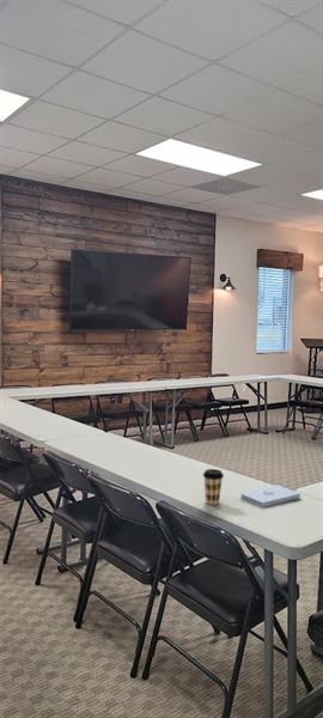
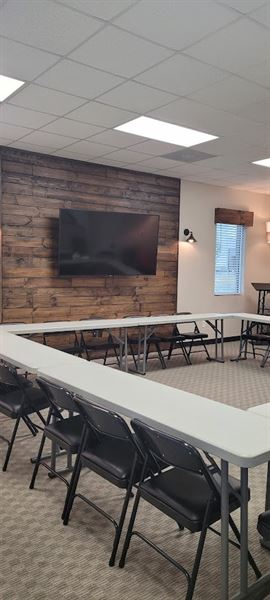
- coffee cup (212, 486)
- notepad (269, 494)
